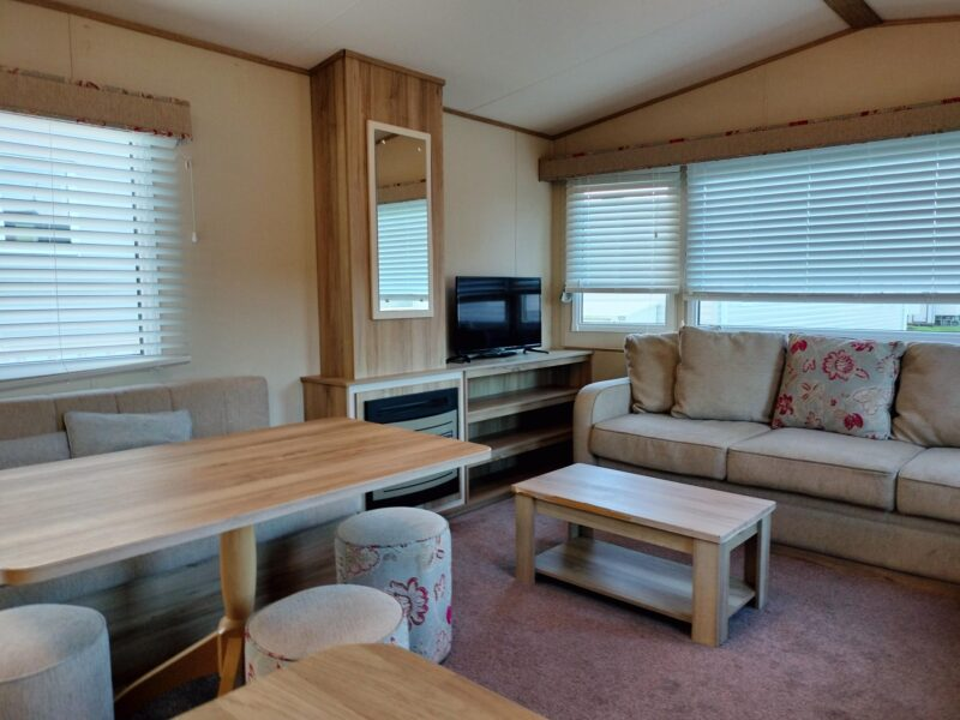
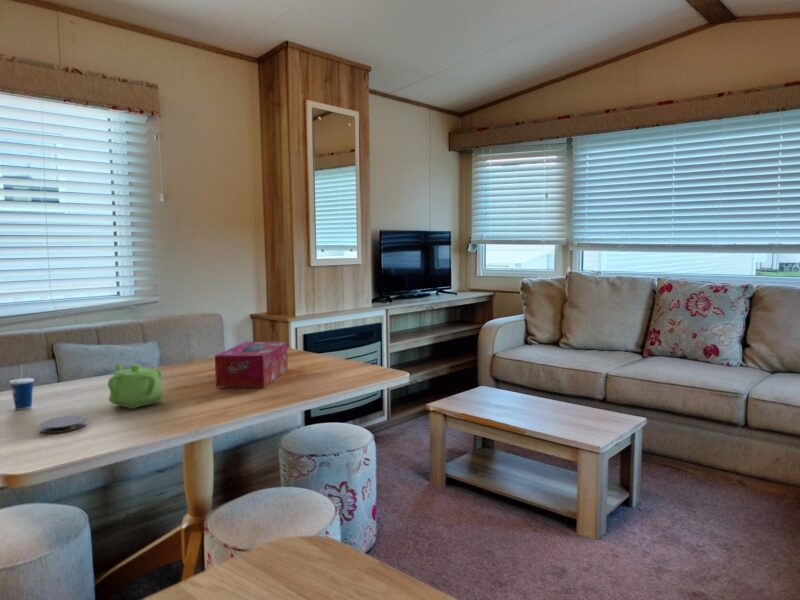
+ cup (22, 386)
+ tissue box (253, 362)
+ coaster (63, 424)
+ teapot (134, 384)
